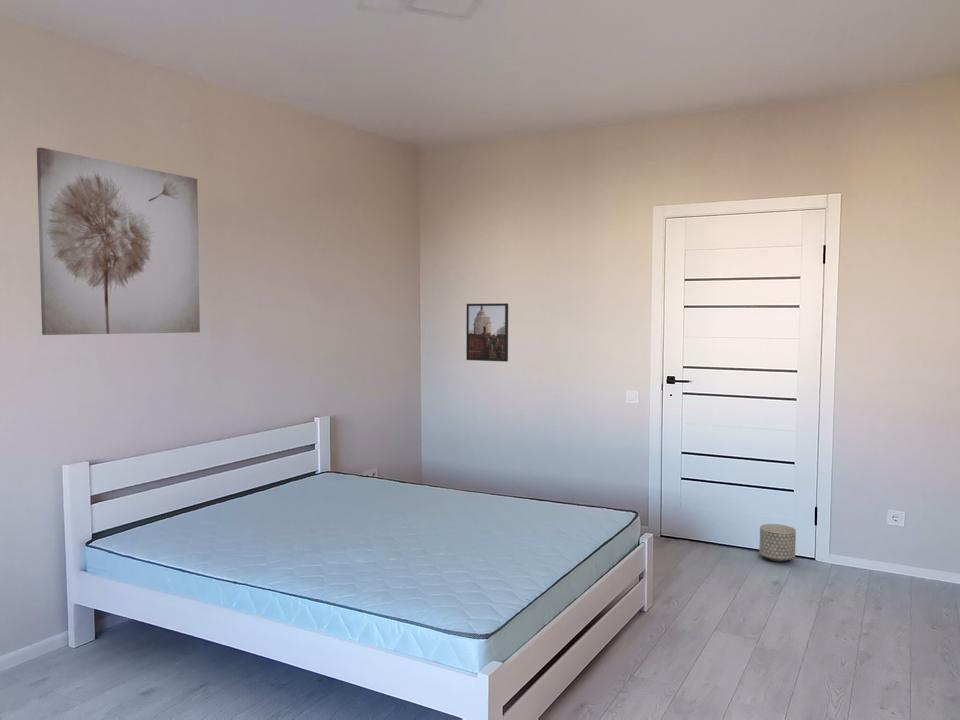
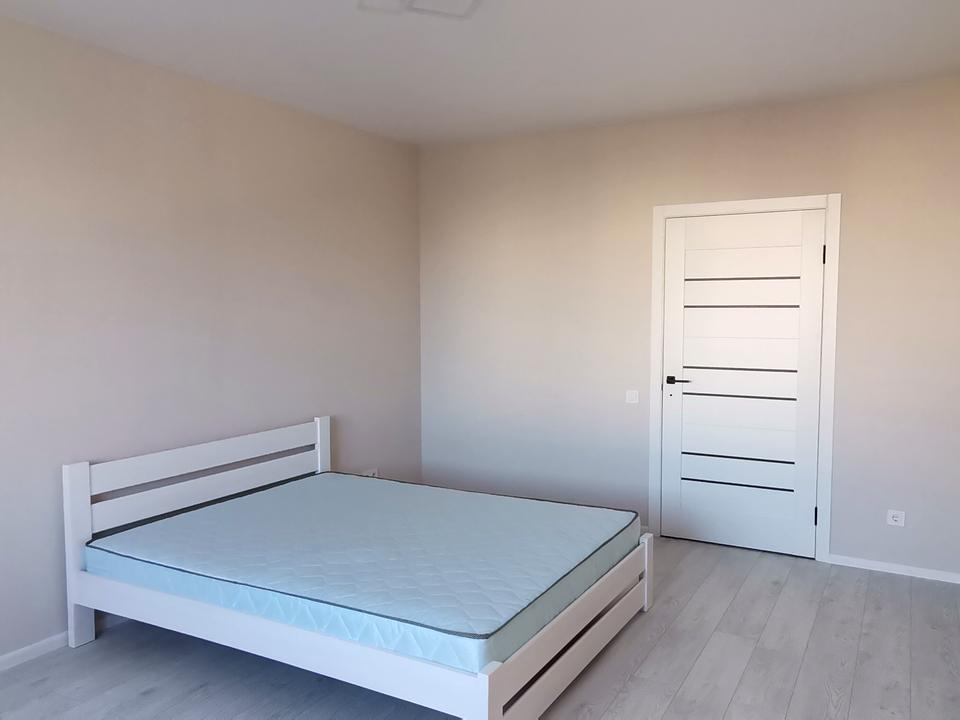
- wall art (126, 249)
- planter (777, 543)
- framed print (487, 332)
